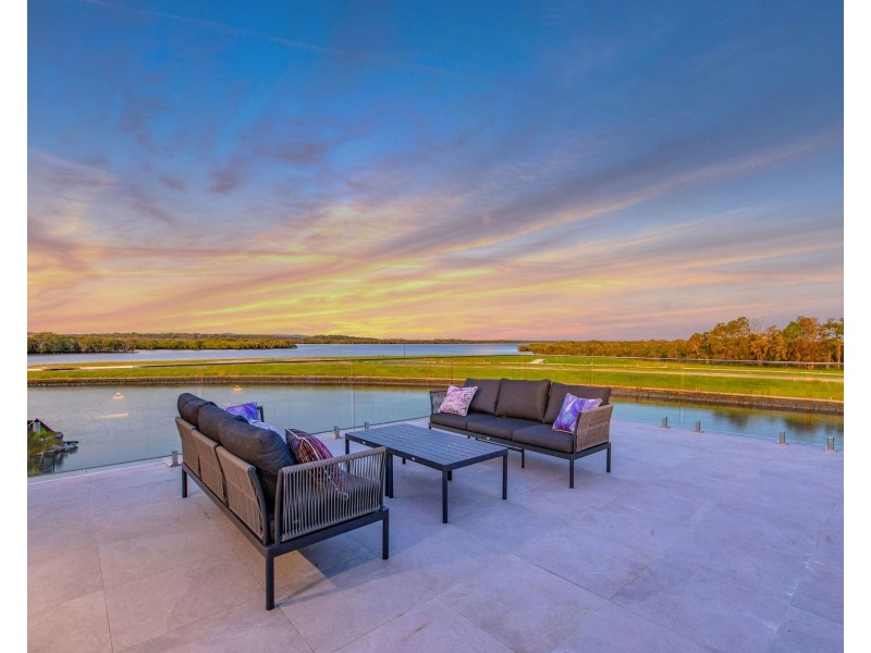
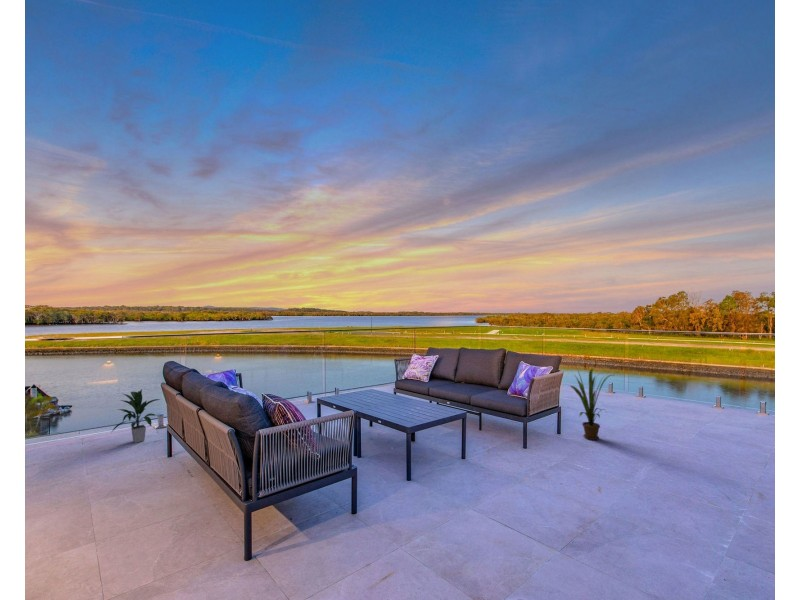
+ house plant (593, 401)
+ indoor plant (135, 415)
